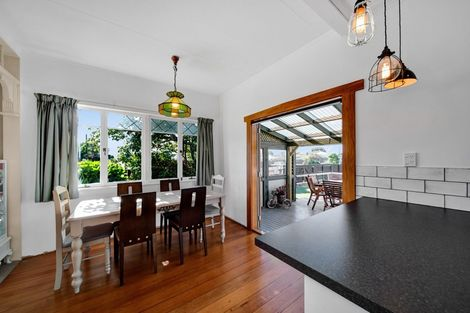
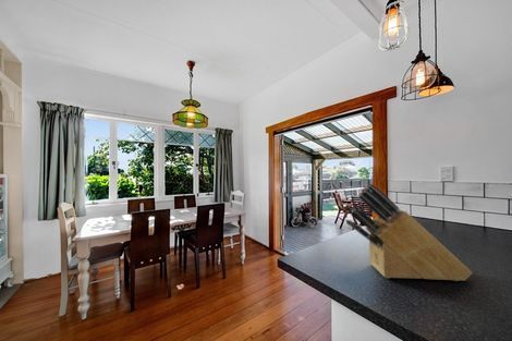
+ knife block (400, 227)
